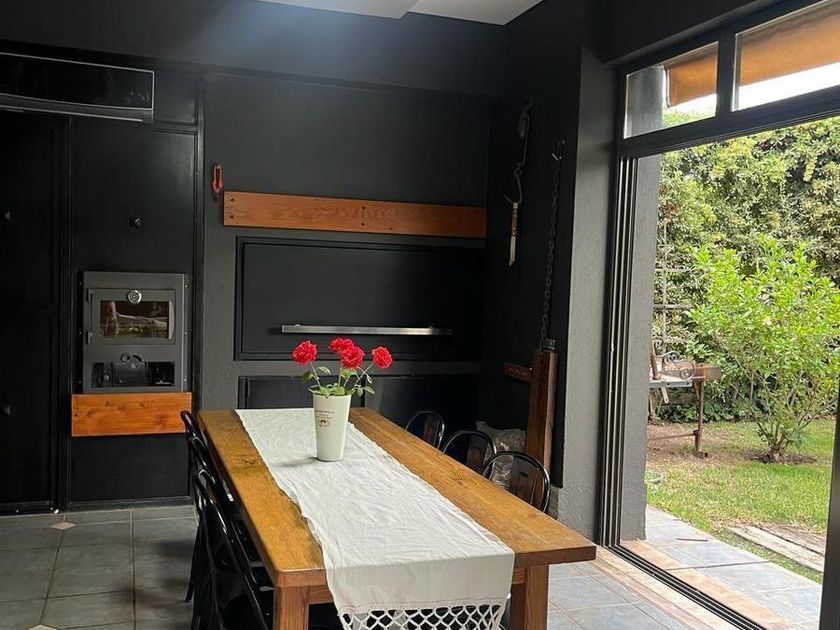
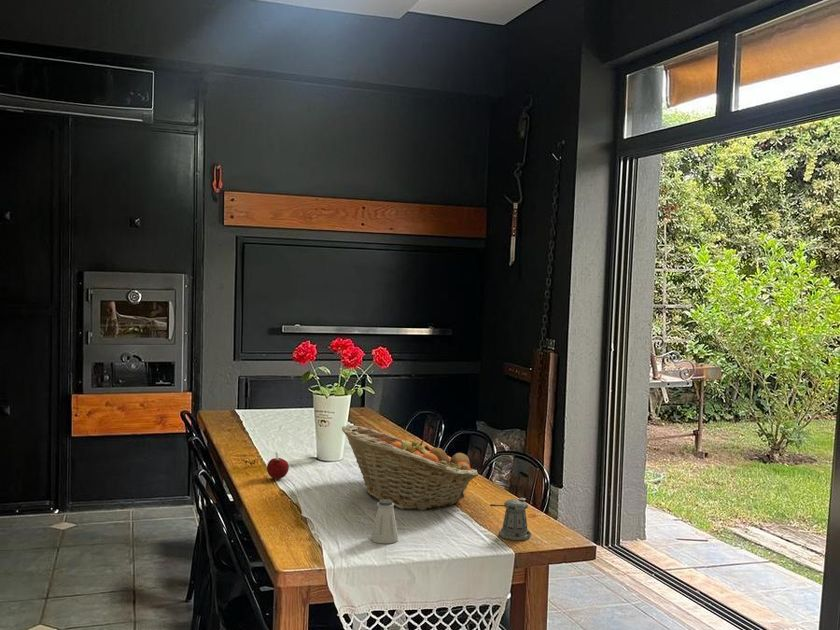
+ fruit basket (407, 462)
+ saltshaker (385, 520)
+ fruit (278, 464)
+ pepper shaker (512, 516)
